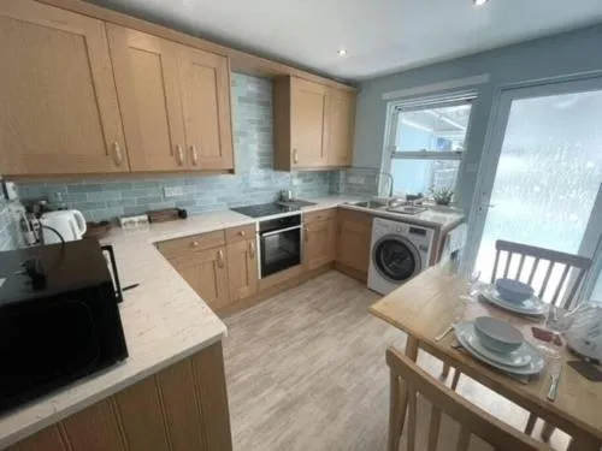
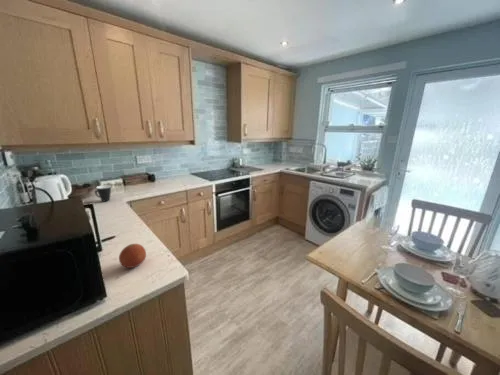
+ fruit (133, 254)
+ mug (103, 193)
